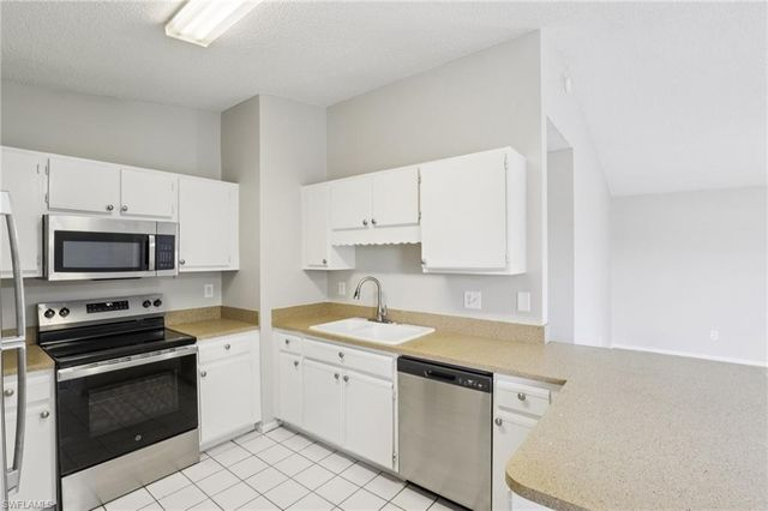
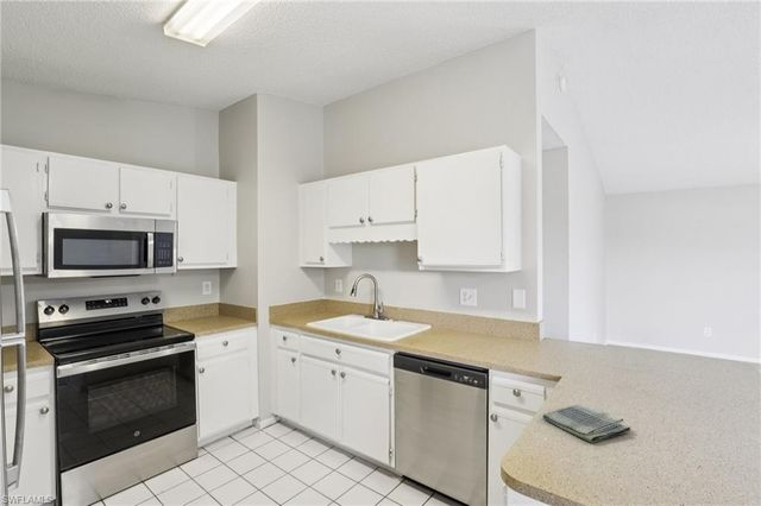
+ dish towel (585, 420)
